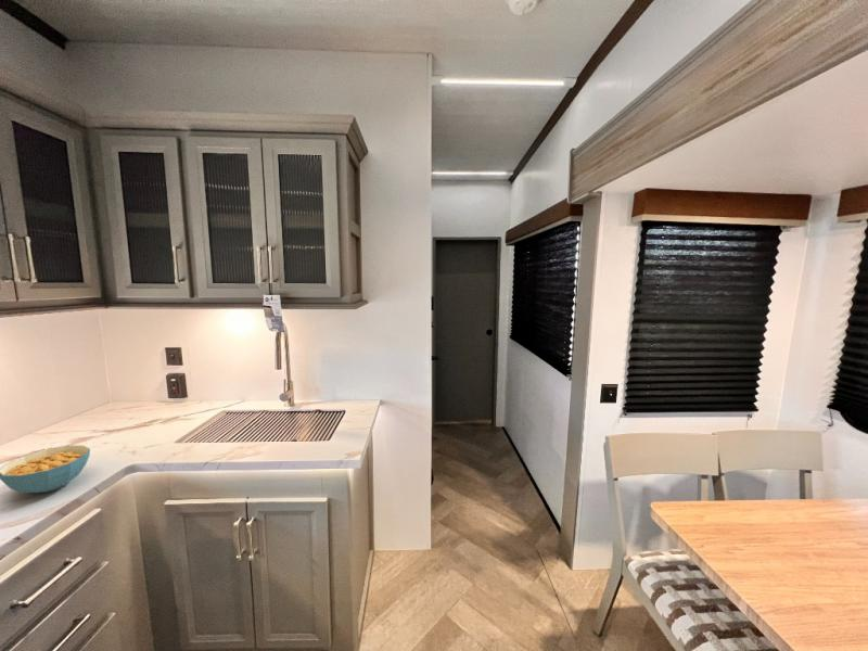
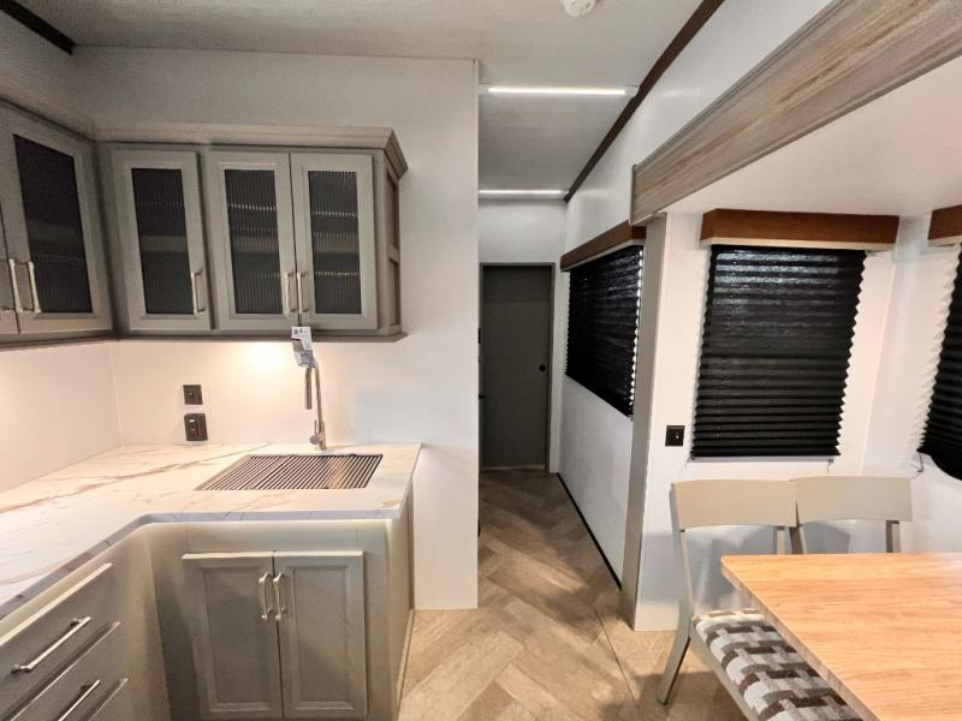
- cereal bowl (48, 473)
